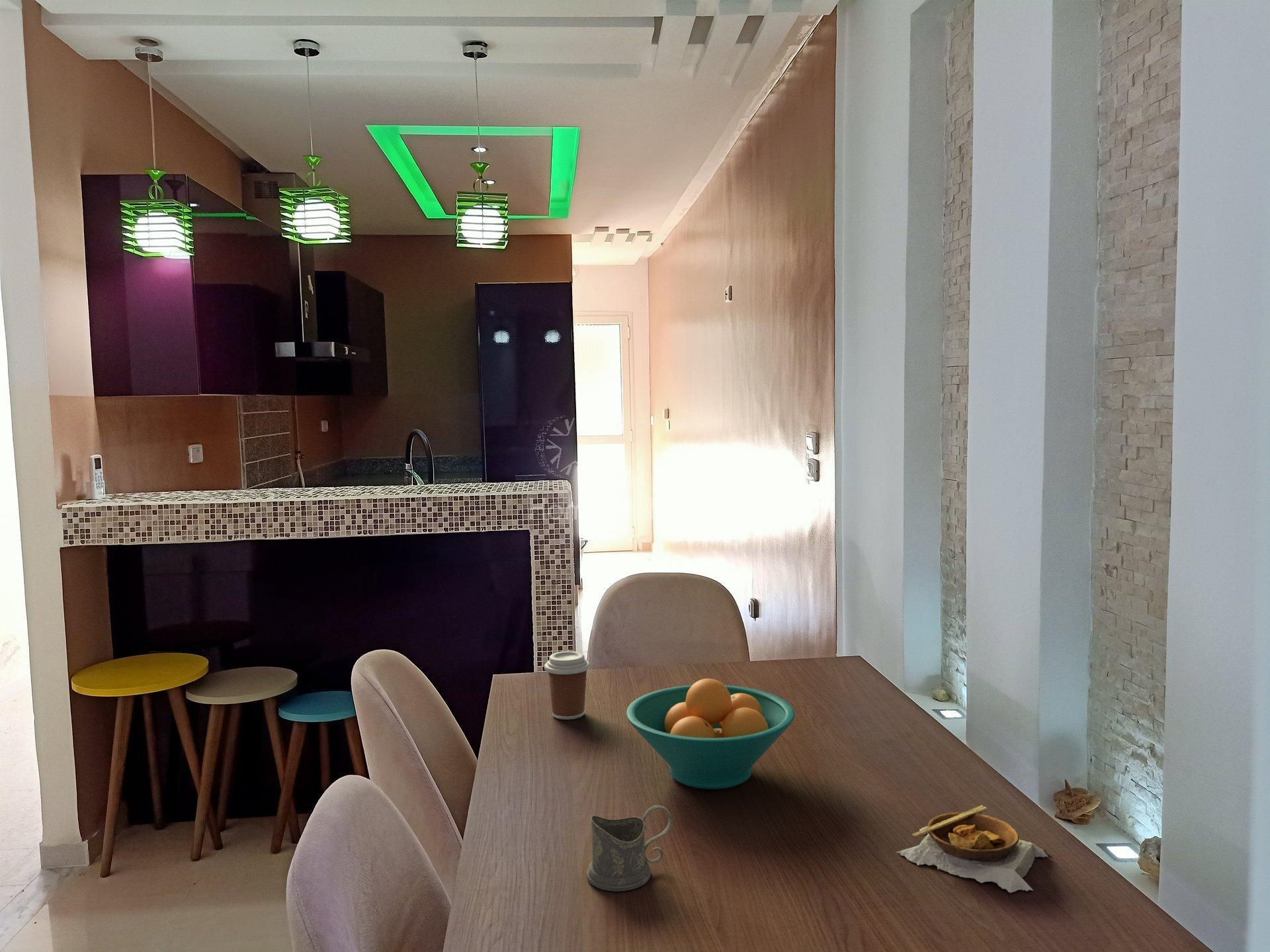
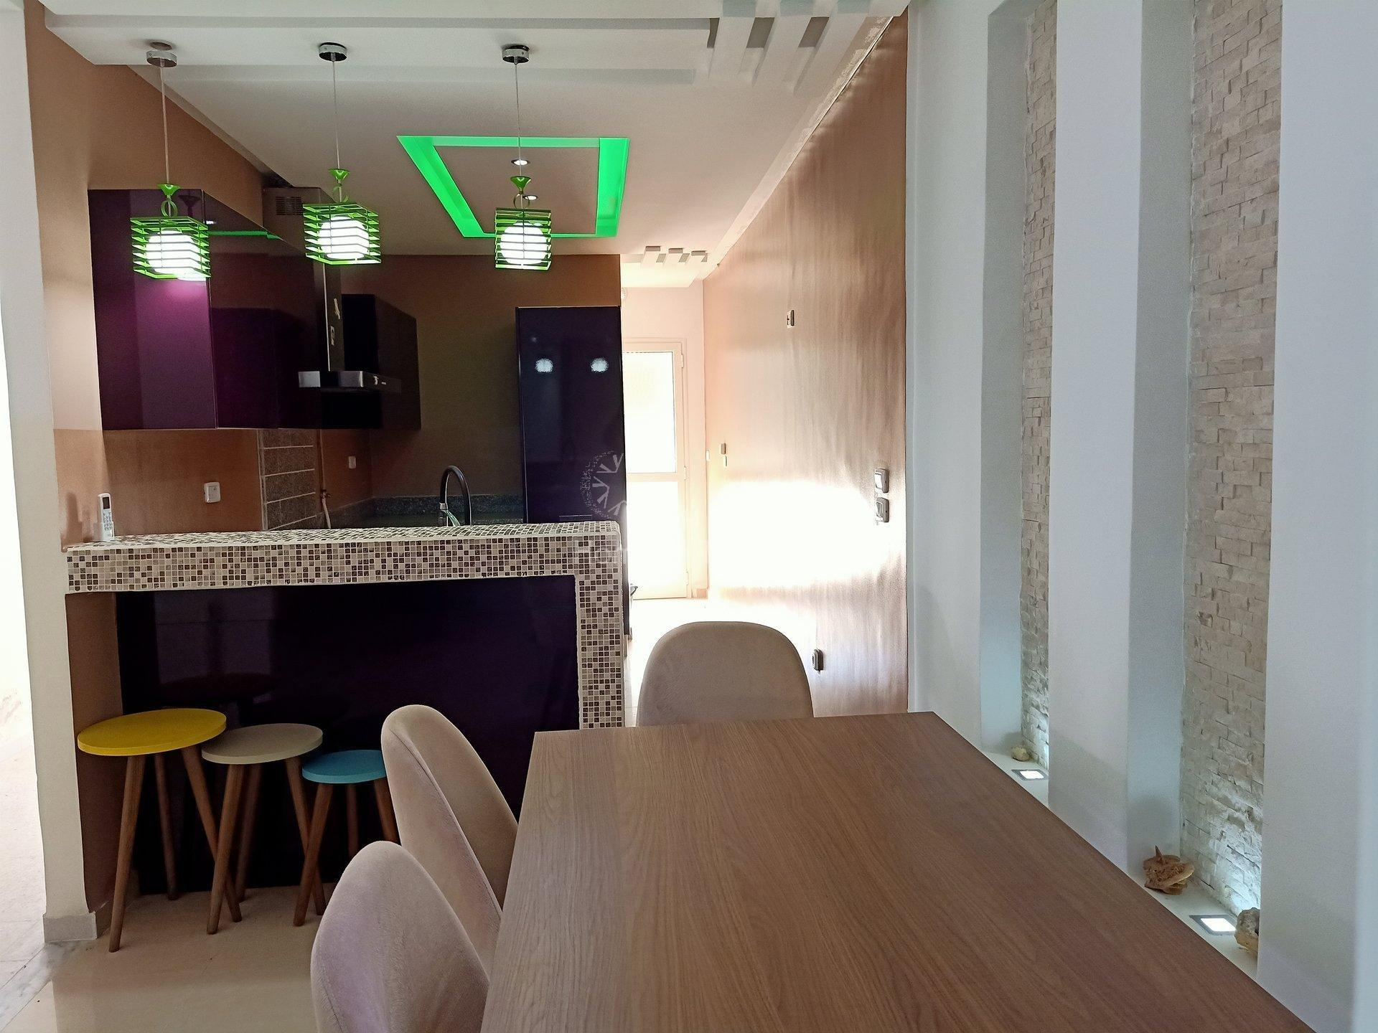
- coffee cup (568, 685)
- fruit bowl (710, 727)
- tea glass holder (630, 842)
- soup bowl (976, 840)
